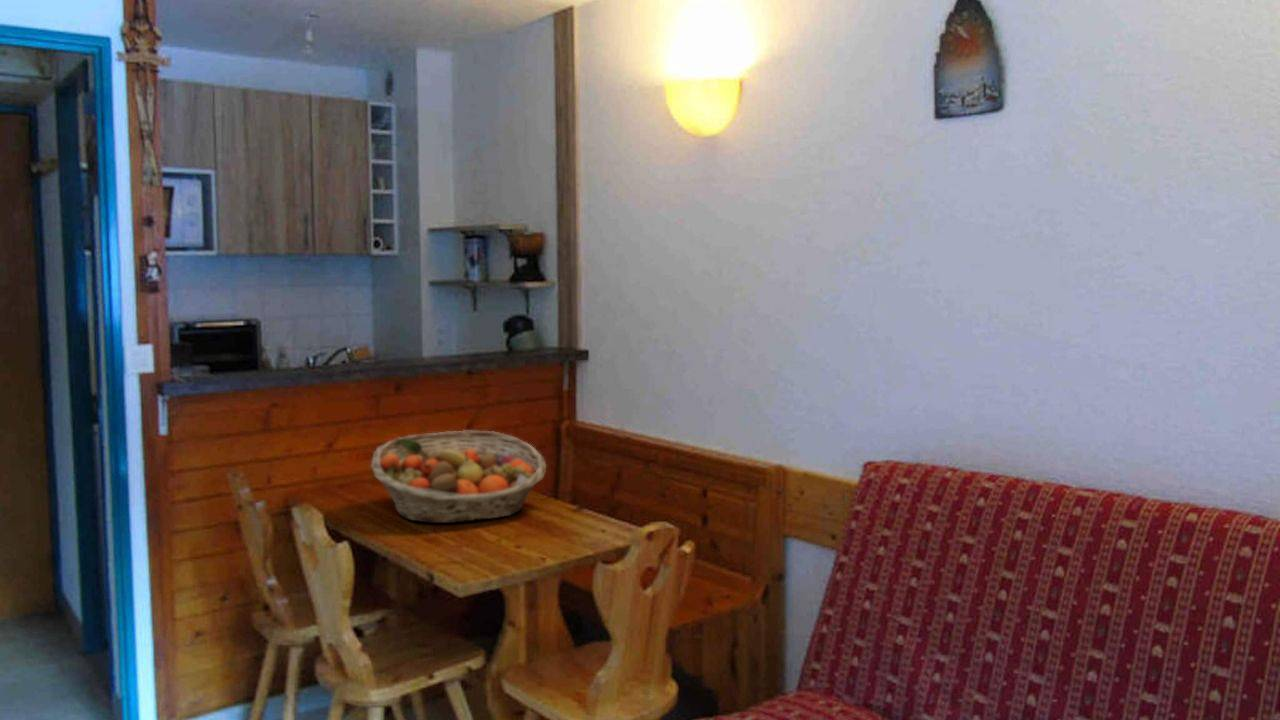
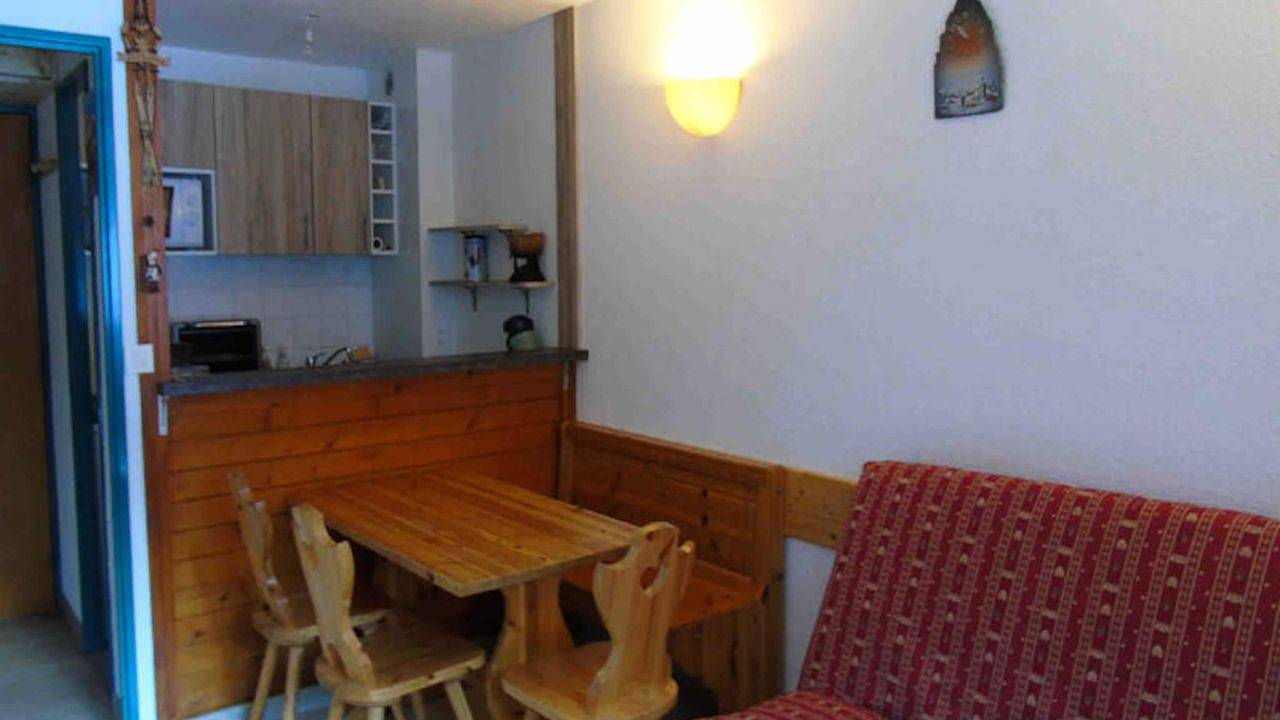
- fruit basket (459, 475)
